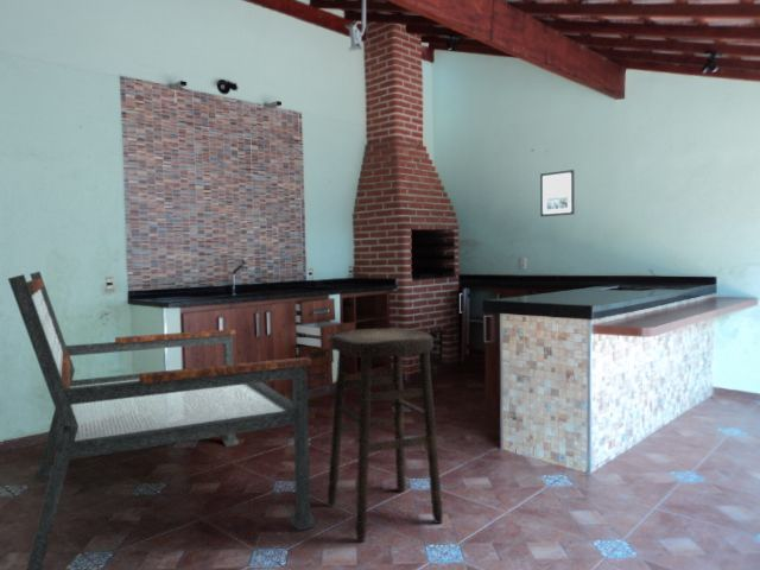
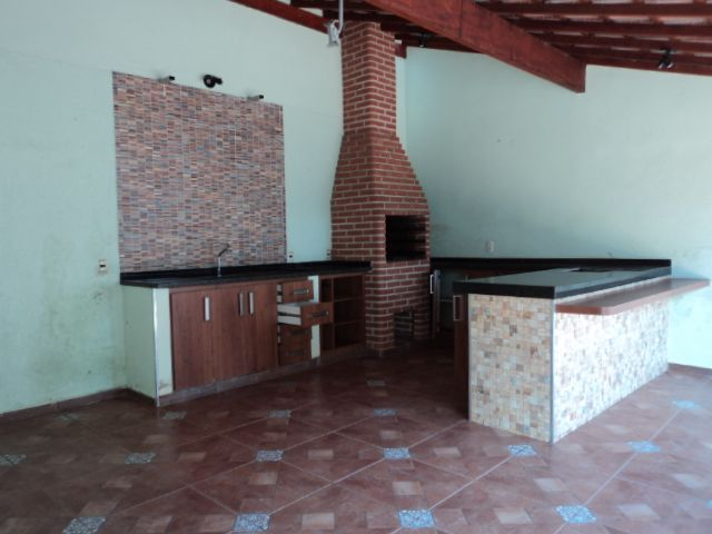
- bench (156, 385)
- stool (381, 423)
- wall art (557, 194)
